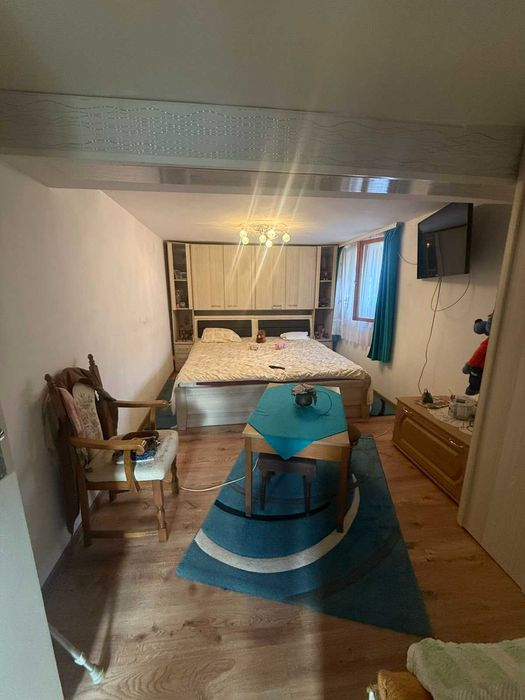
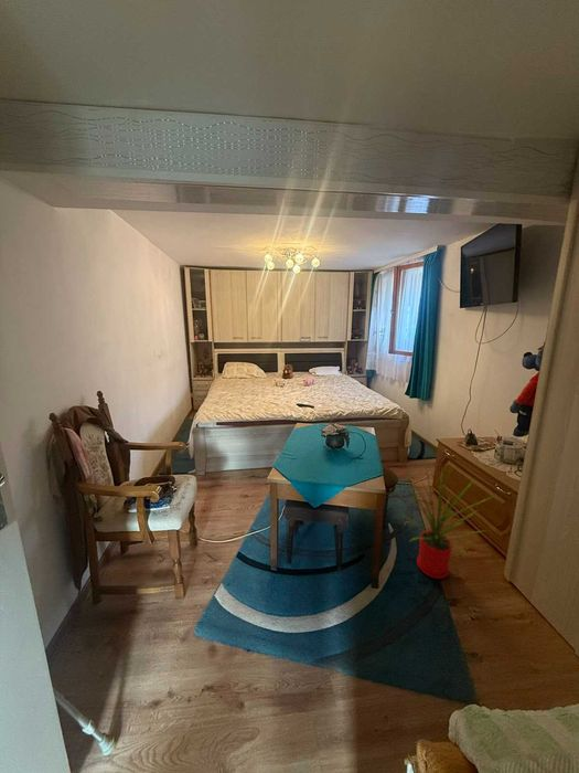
+ house plant (440, 523)
